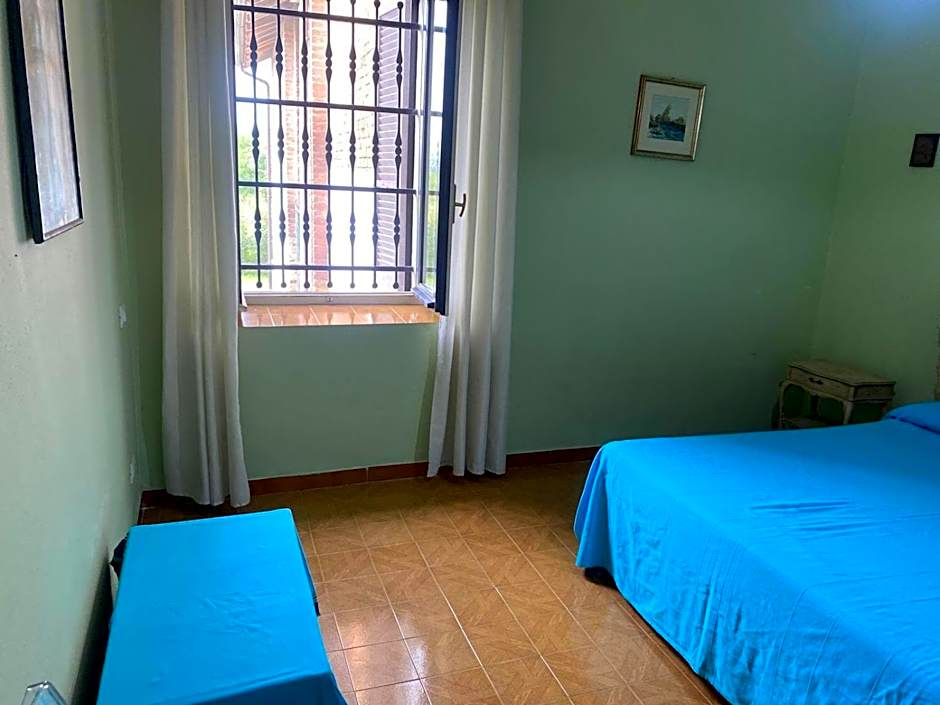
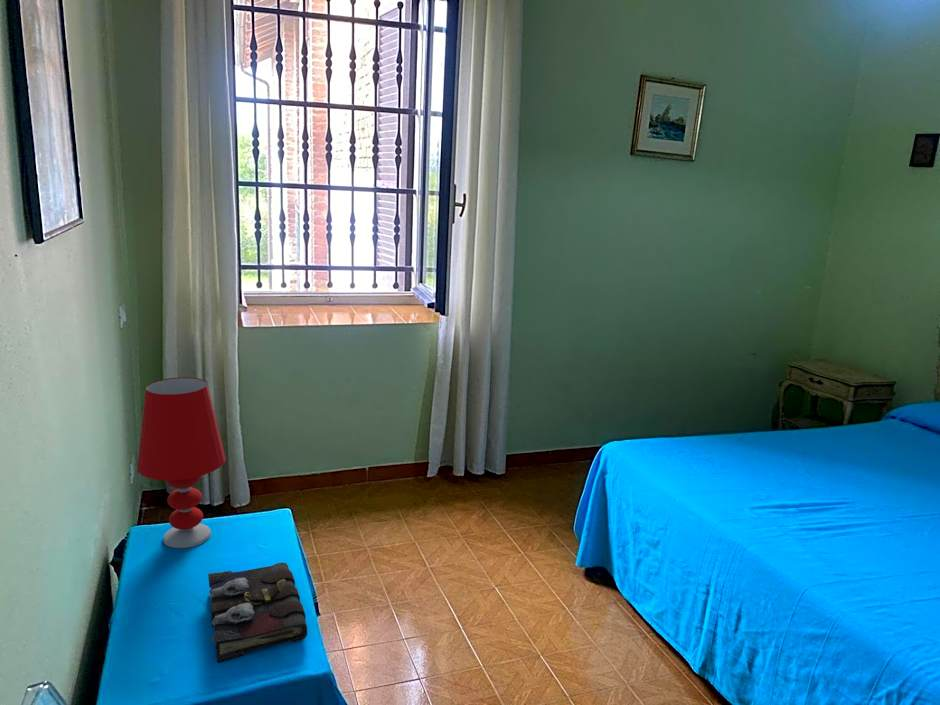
+ book (254, 600)
+ table lamp (182, 463)
